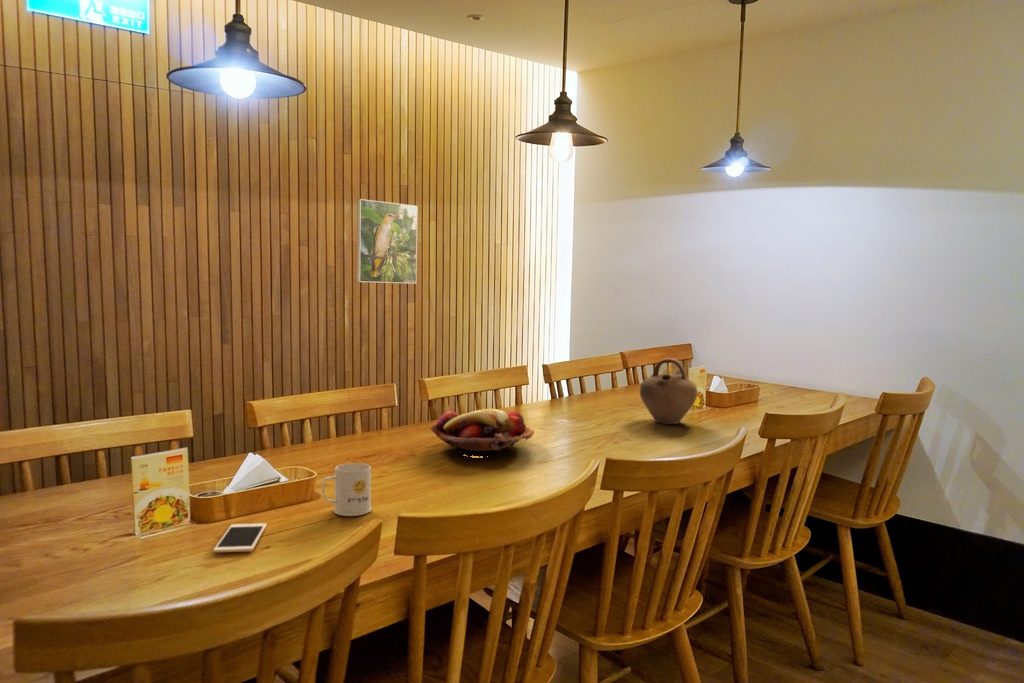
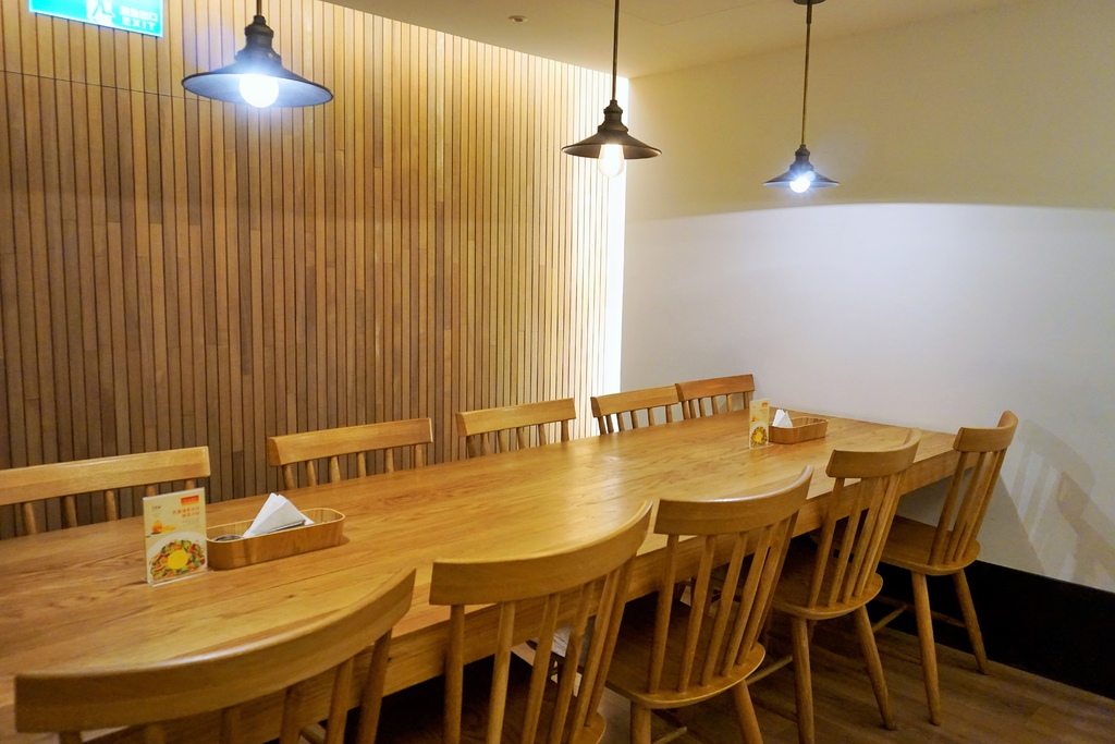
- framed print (387, 242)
- fruit basket (484, 428)
- cell phone (241, 537)
- mug (347, 489)
- jug (668, 390)
